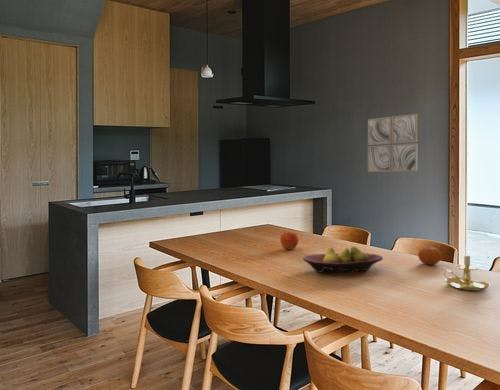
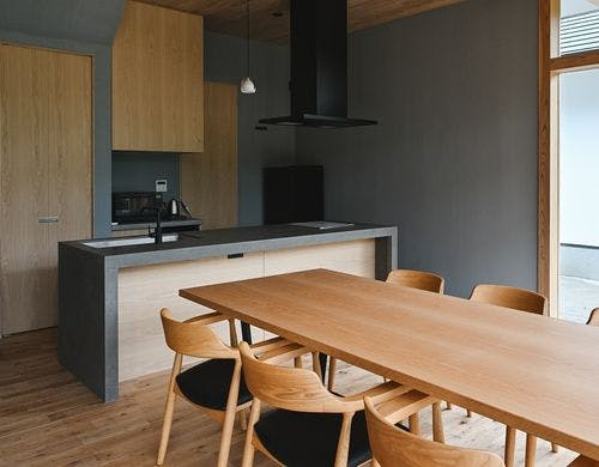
- candle holder (463, 265)
- fruit (289, 240)
- fruit bowl (342, 258)
- fruit (429, 255)
- wall art (391, 143)
